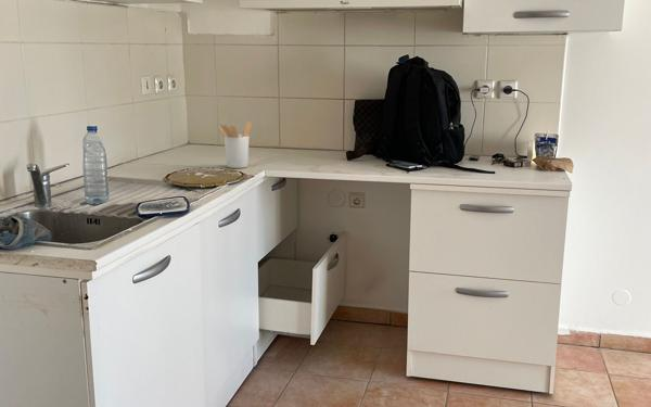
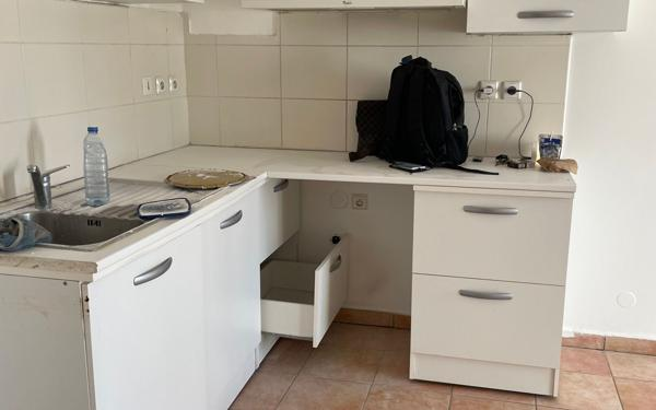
- utensil holder (233, 144)
